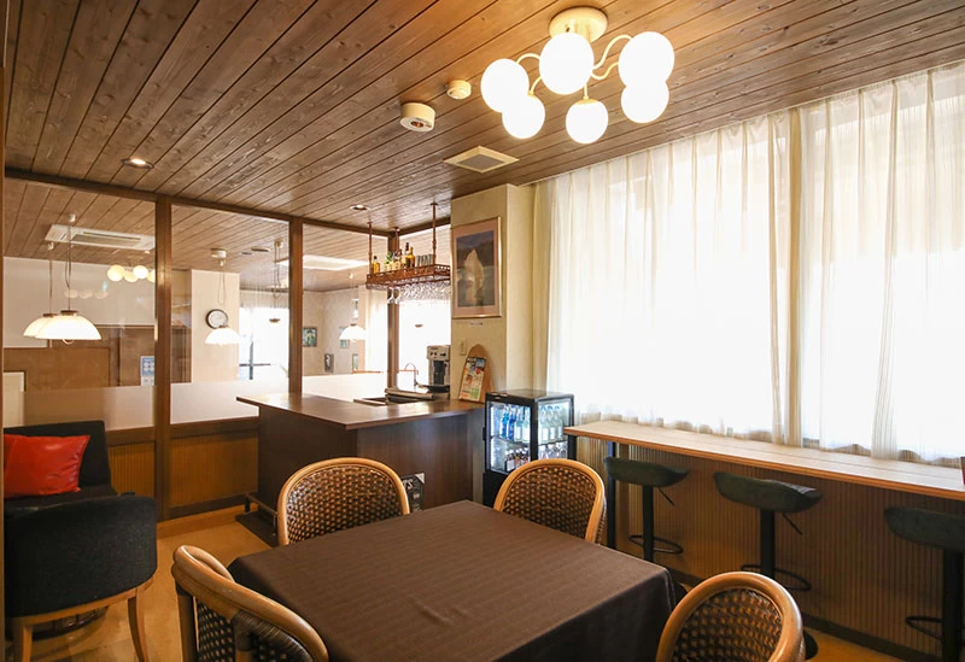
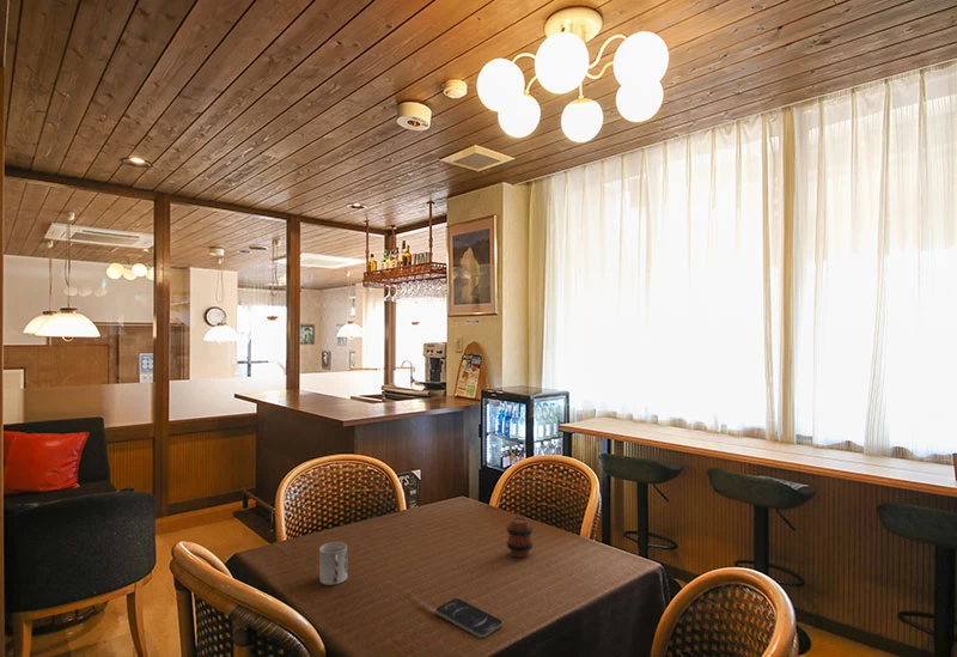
+ smartphone (468, 616)
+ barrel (519, 536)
+ cup (334, 565)
